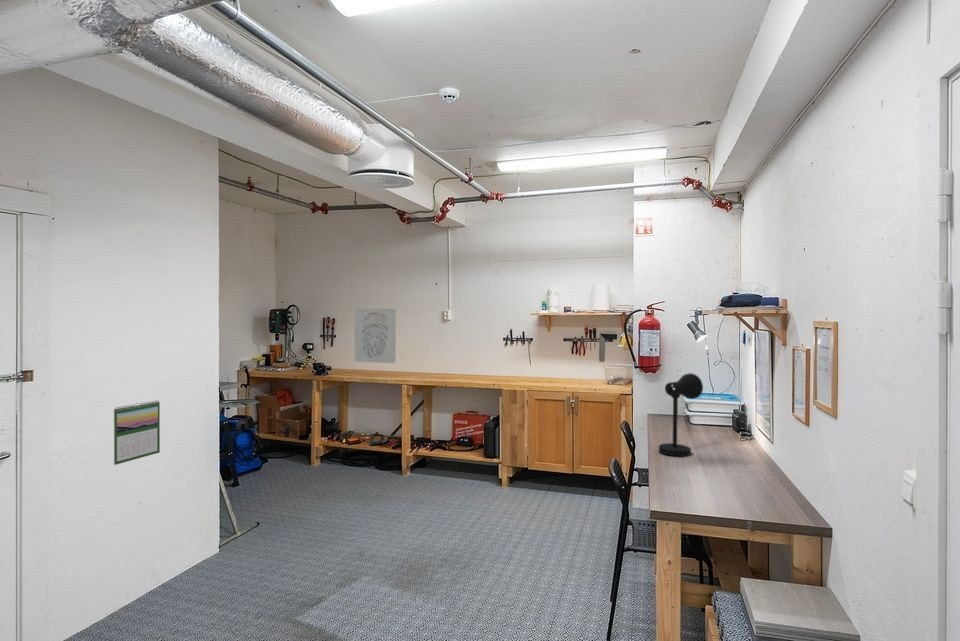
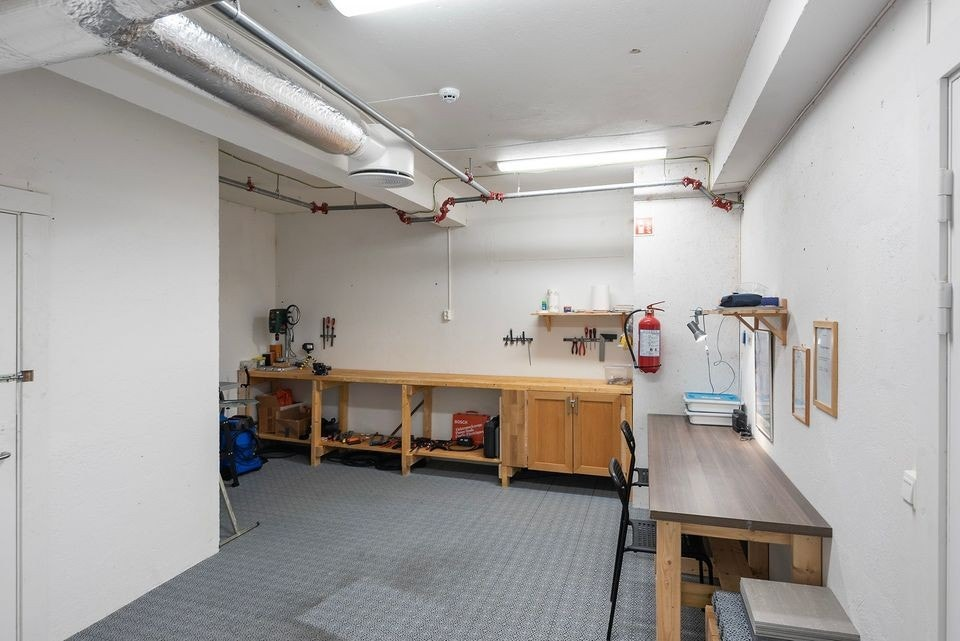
- desk lamp (677, 412)
- wall art (374, 335)
- calendar (137, 430)
